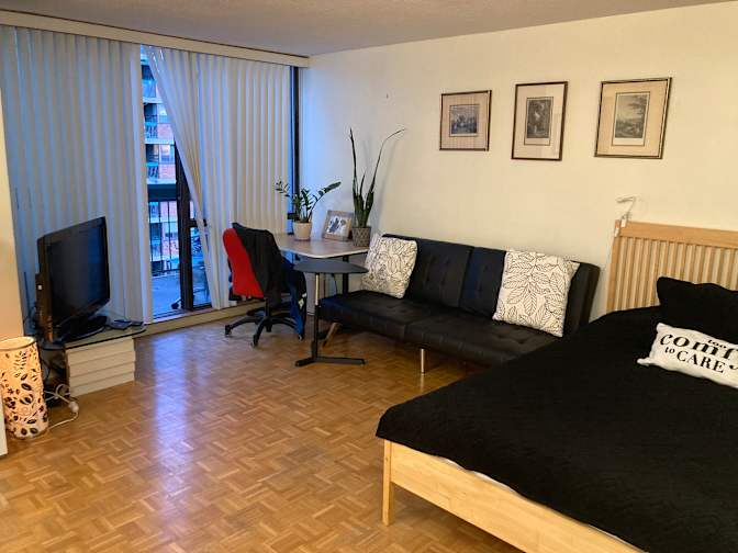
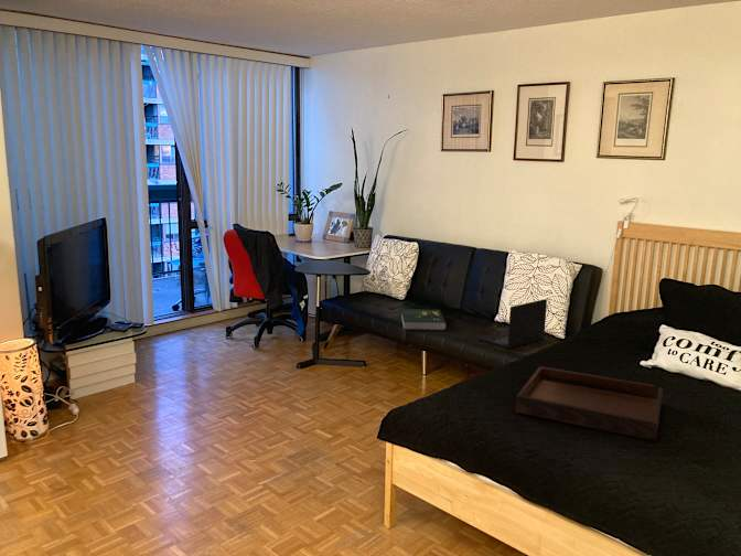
+ laptop (512, 319)
+ serving tray (591, 398)
+ book (422, 319)
